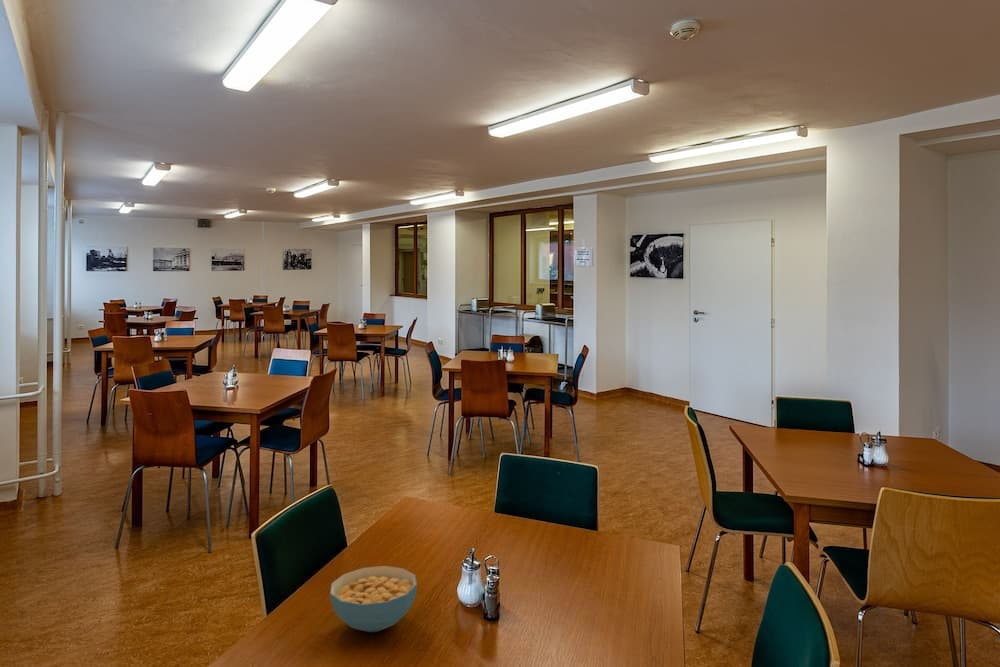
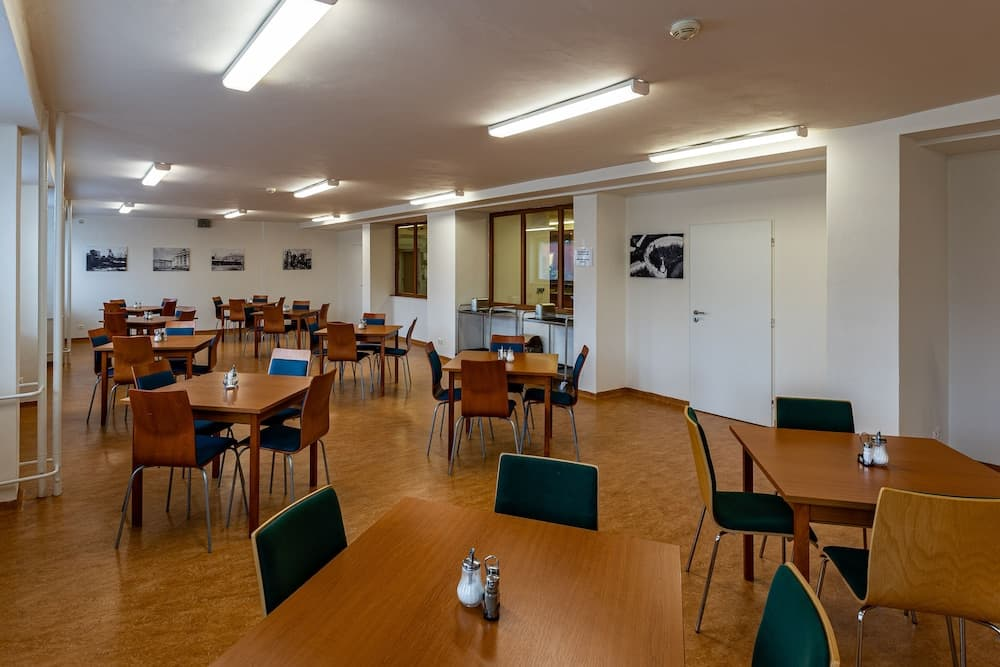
- cereal bowl (374, 604)
